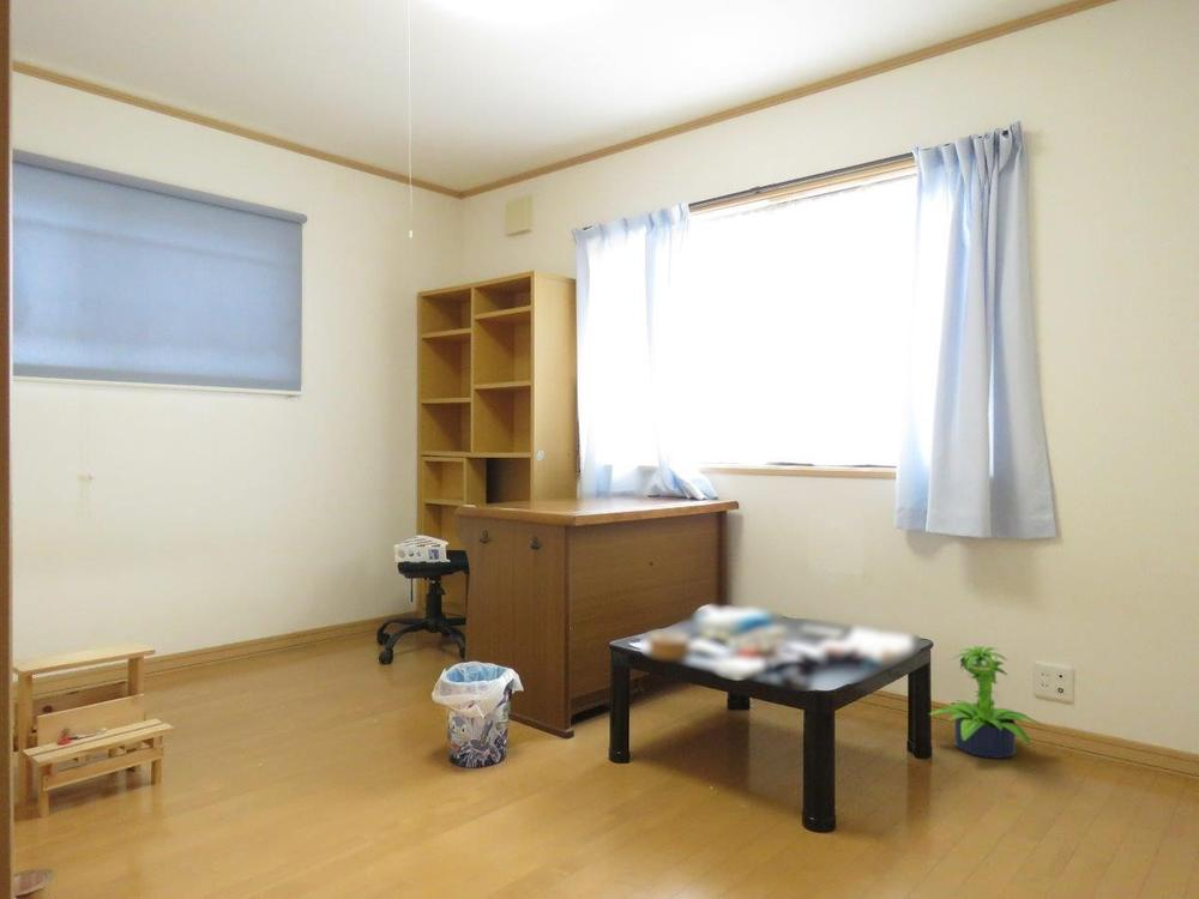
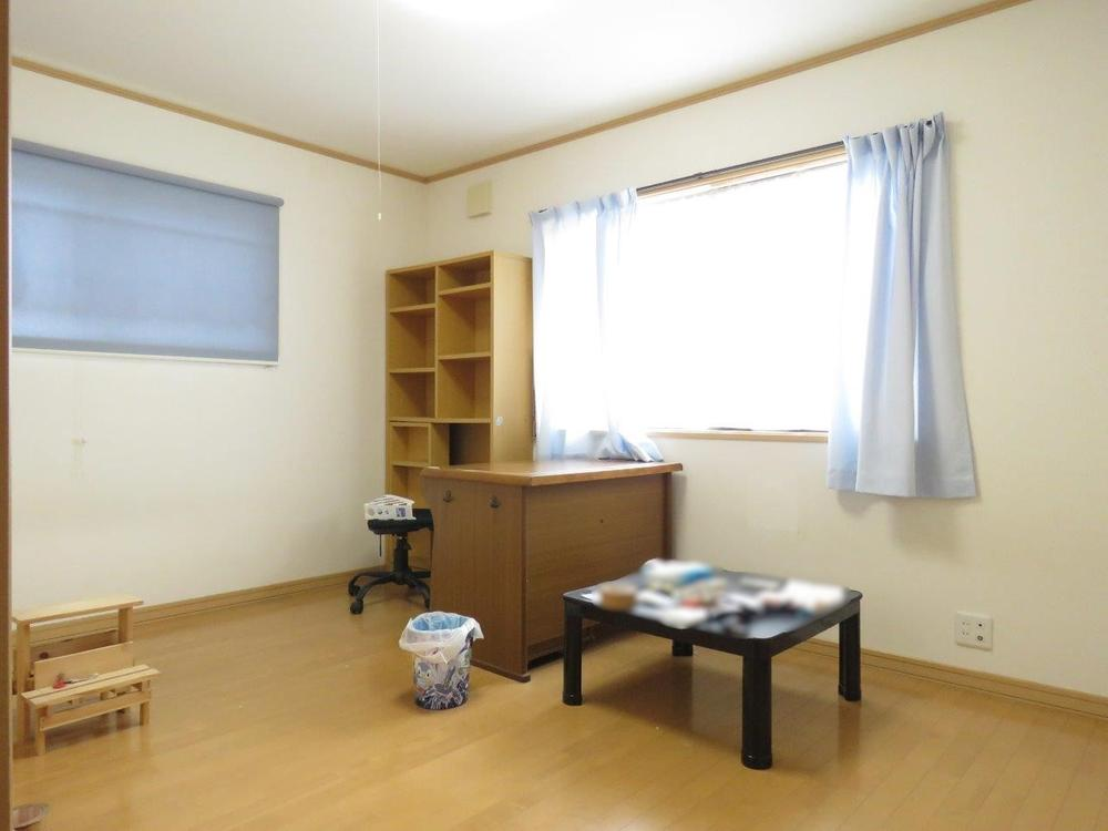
- potted plant (982, 695)
